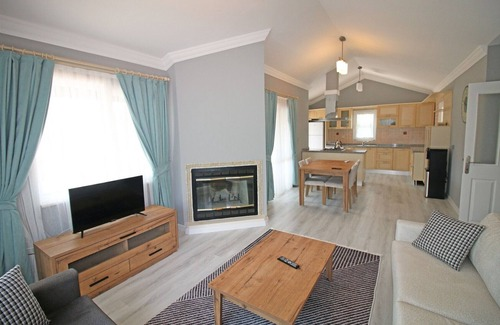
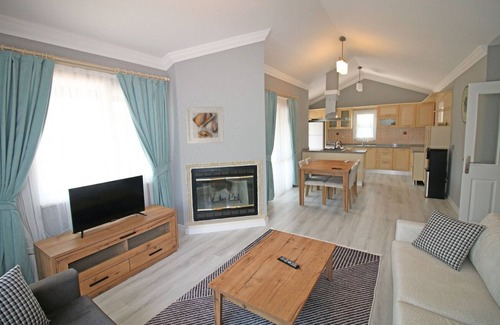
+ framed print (205, 125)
